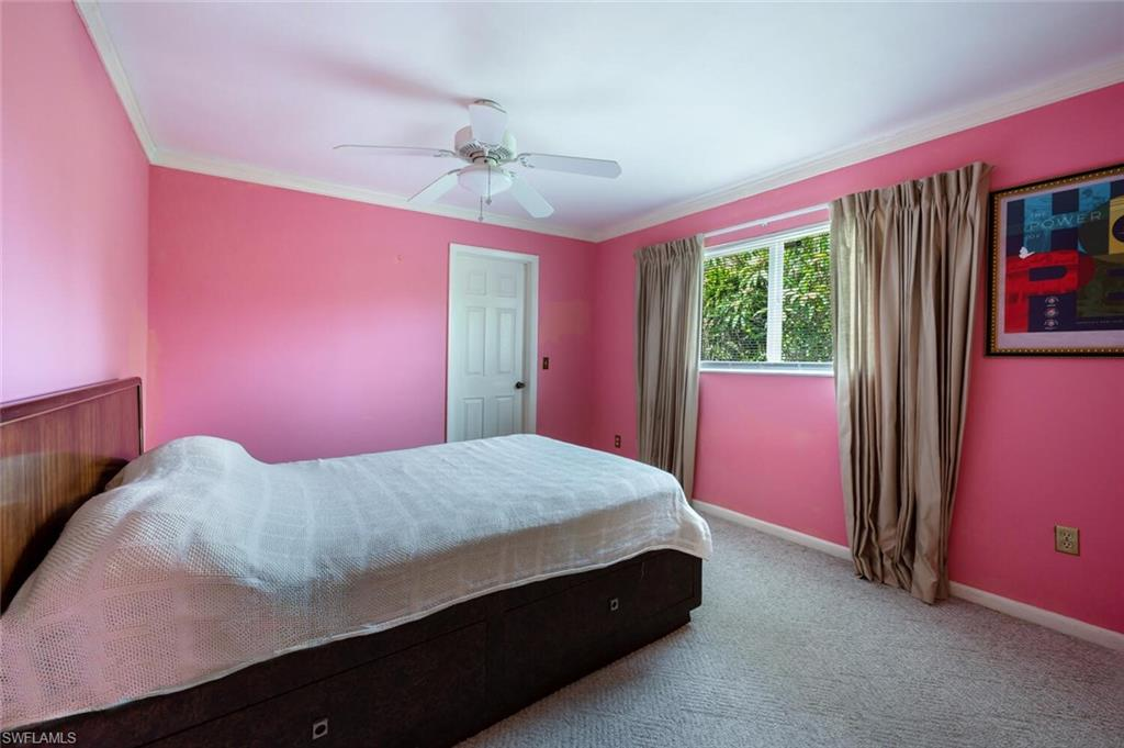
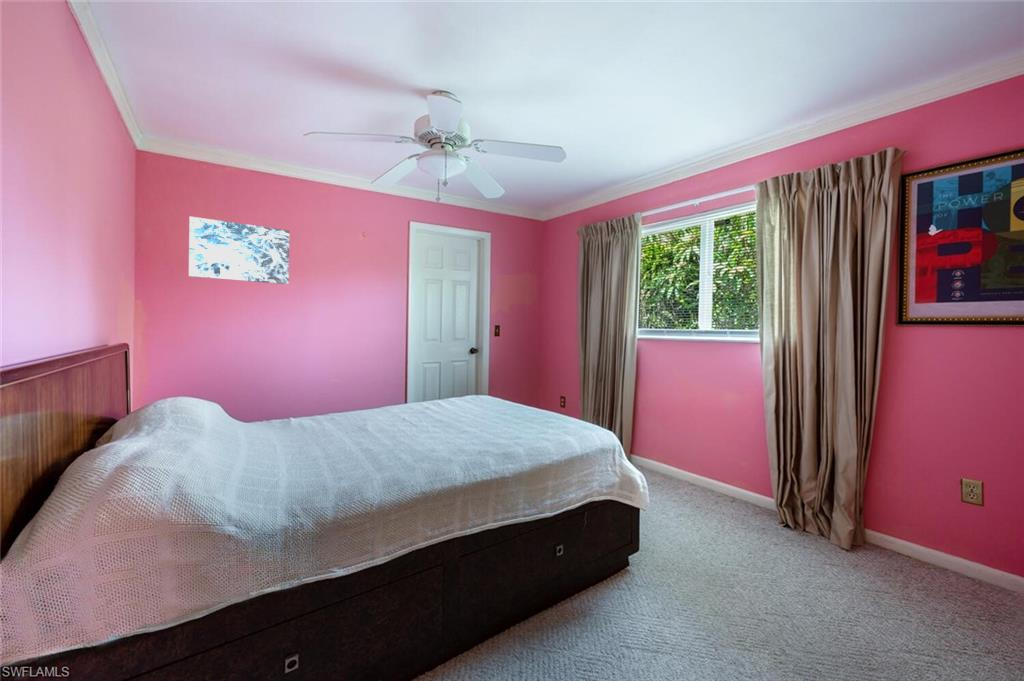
+ wall art (241, 252)
